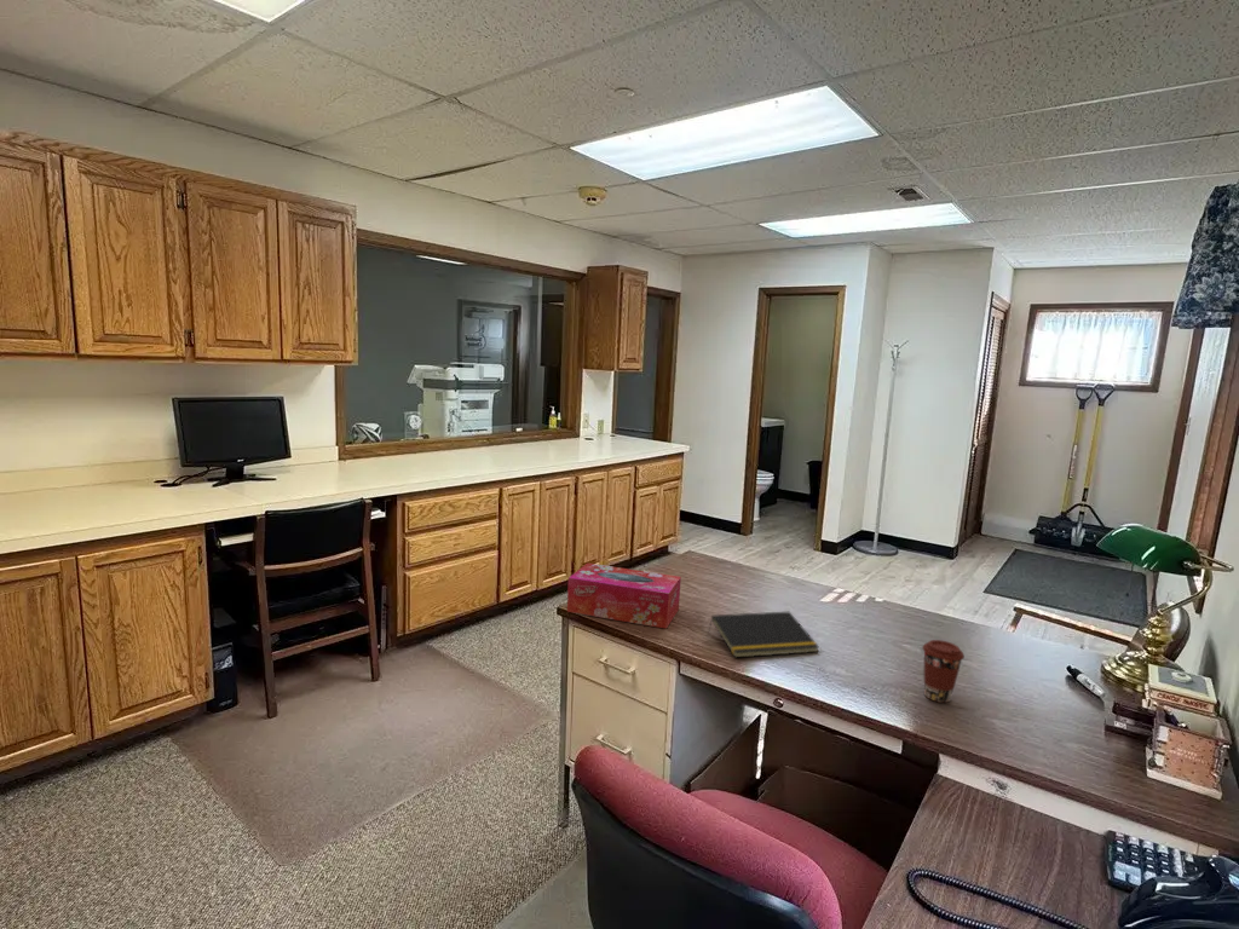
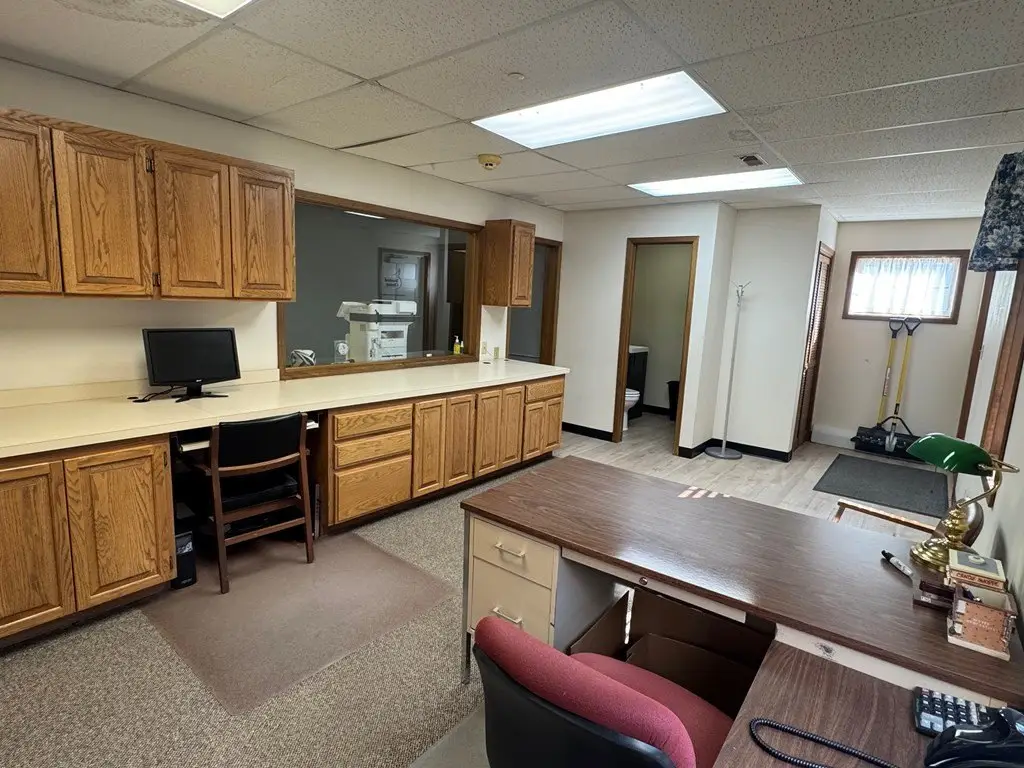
- notepad (763, 633)
- tissue box (624, 594)
- coffee cup (940, 671)
